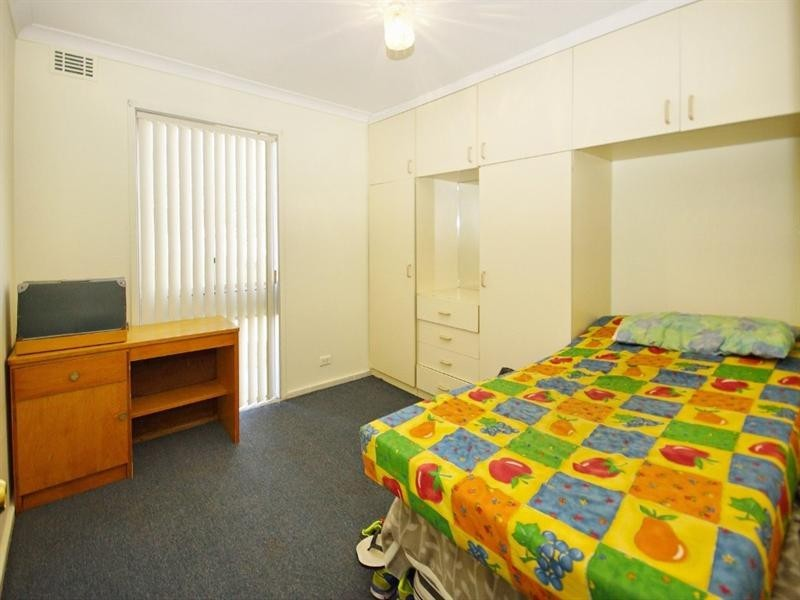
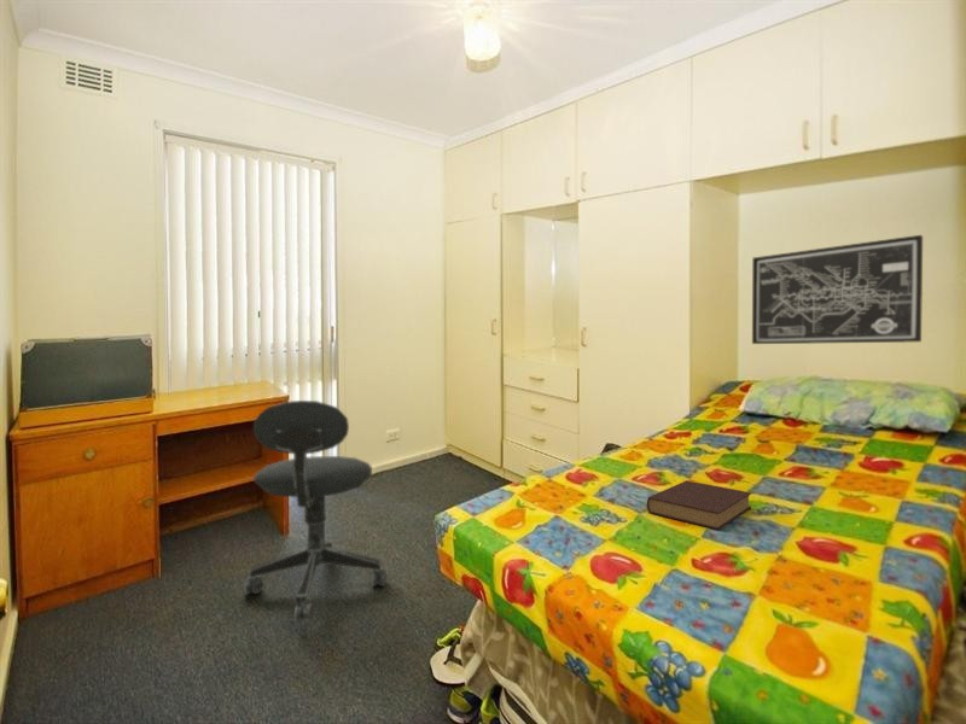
+ wall art (828, 296)
+ book (699, 502)
+ office chair (315, 492)
